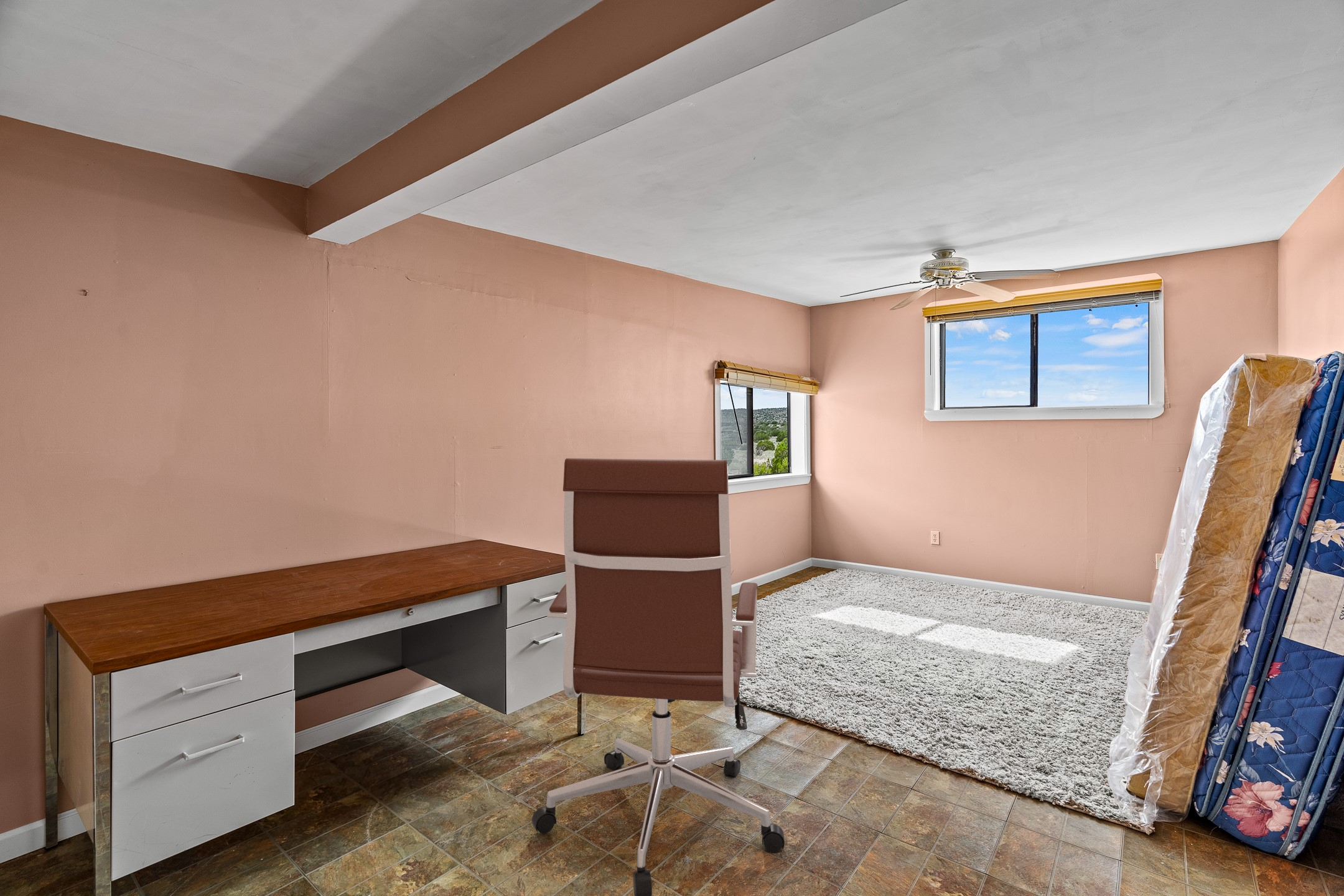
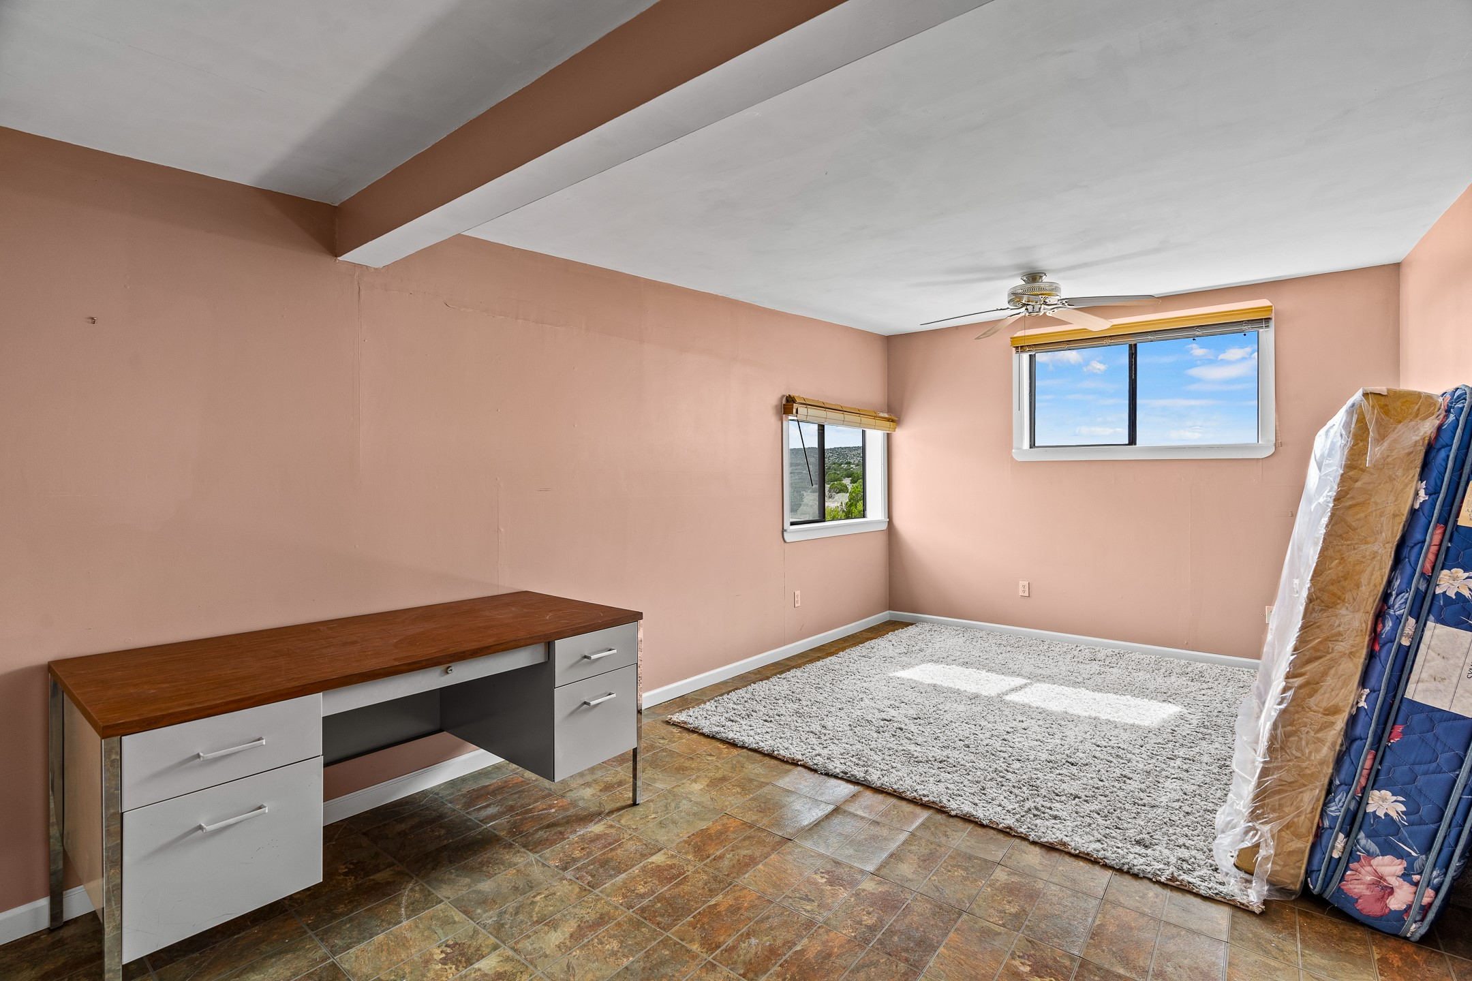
- chair (660, 641)
